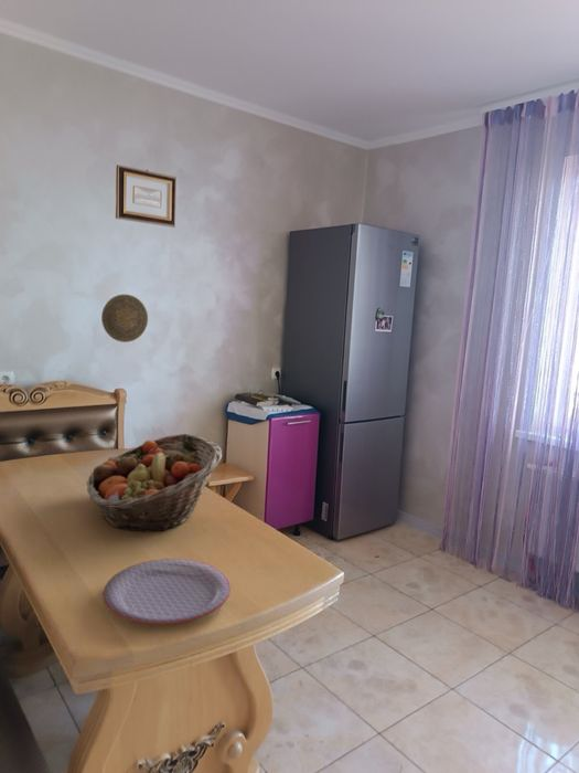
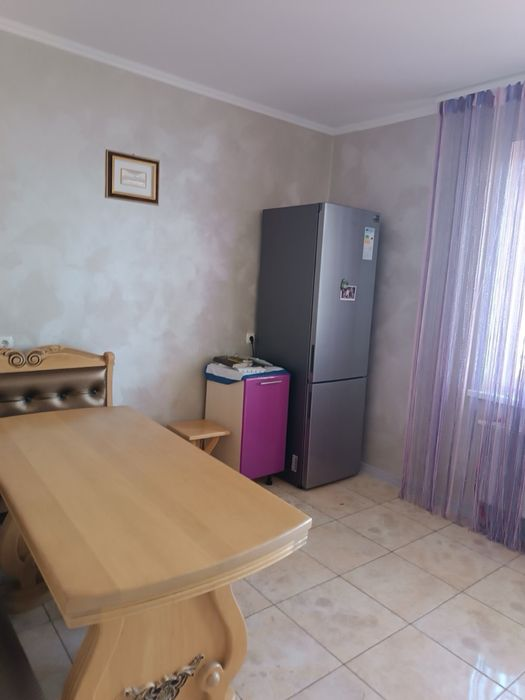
- decorative plate (126, 318)
- plate (168, 591)
- fruit basket (154, 478)
